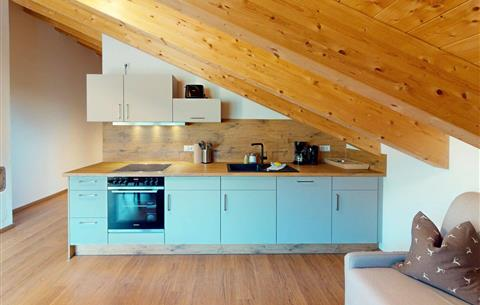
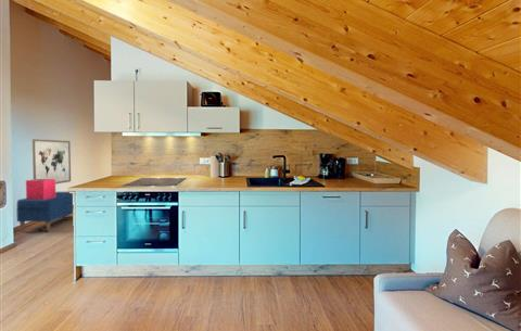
+ storage bin (40, 188)
+ wall art (53, 162)
+ bench (54, 209)
